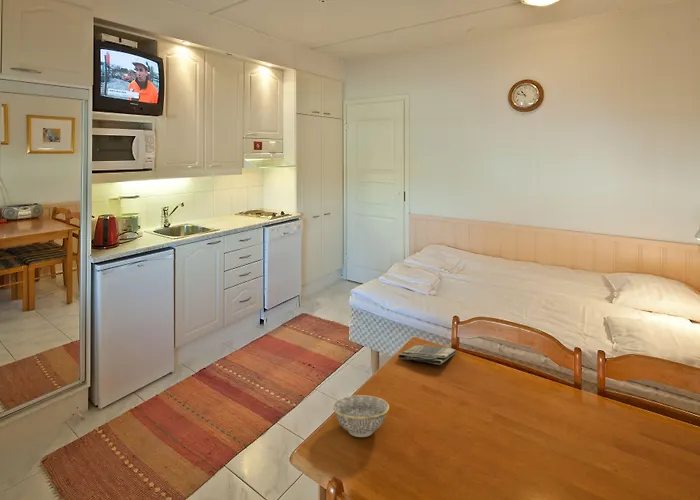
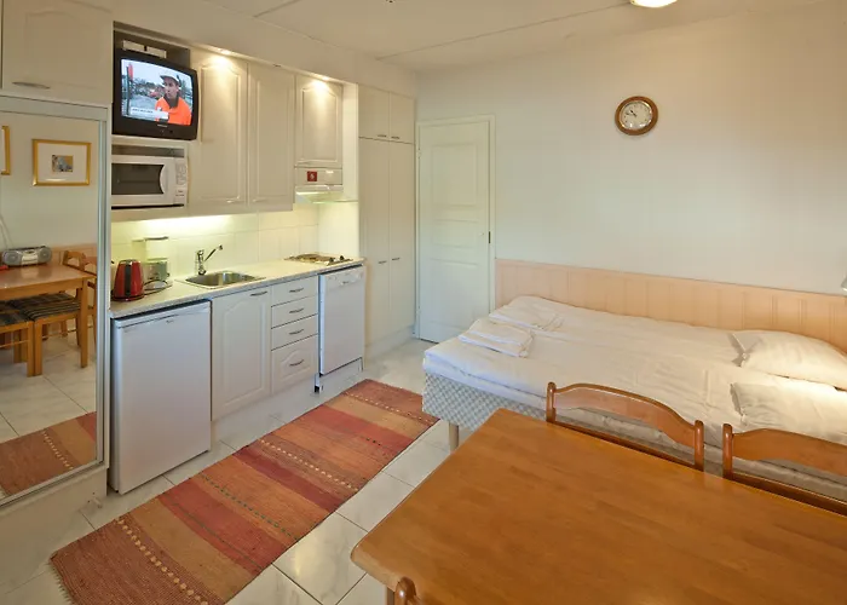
- bowl (360, 418)
- dish towel (427, 352)
